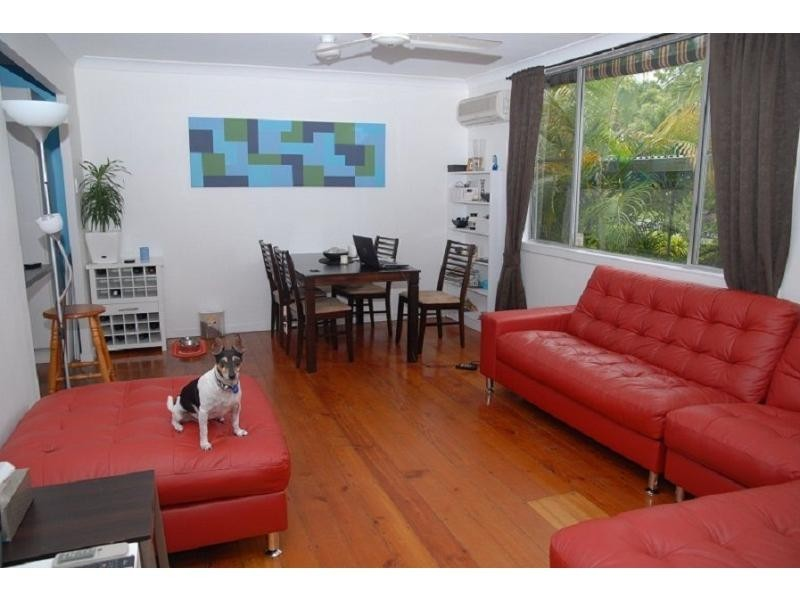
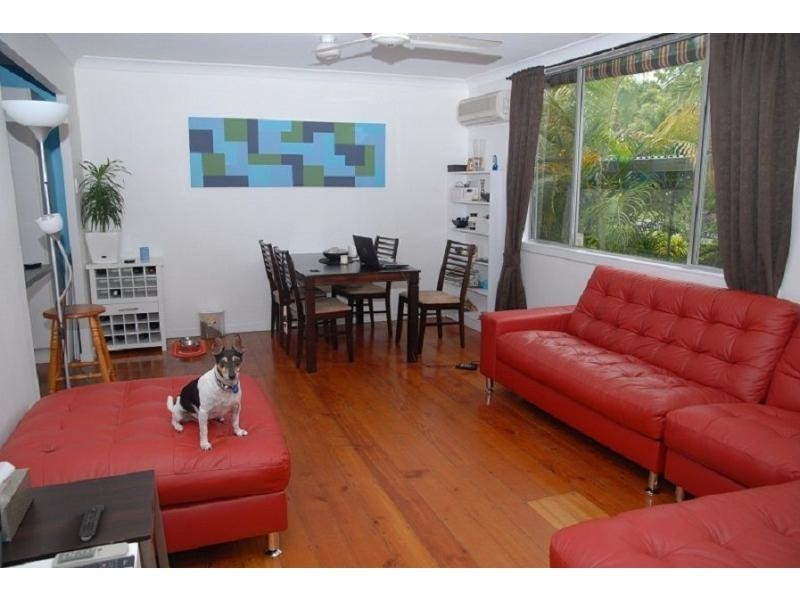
+ remote control (91, 521)
